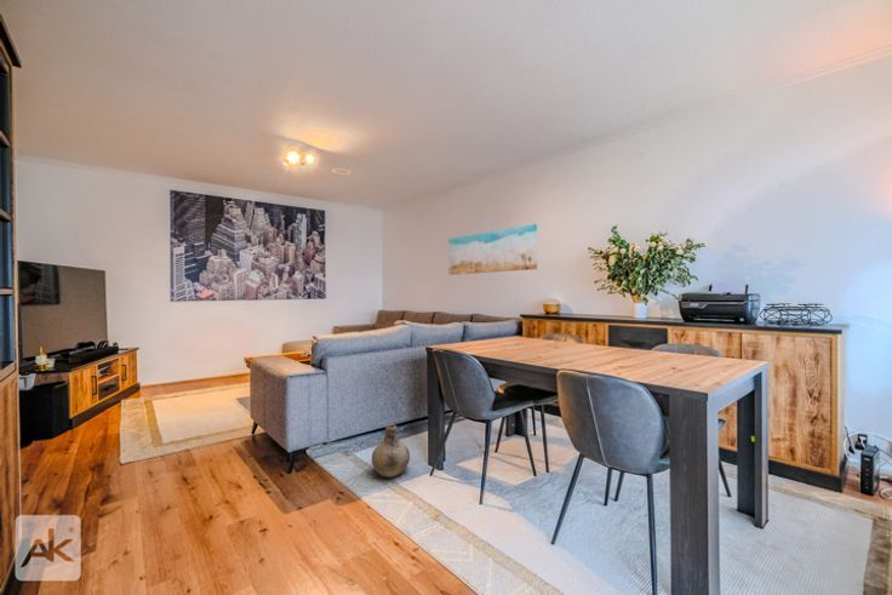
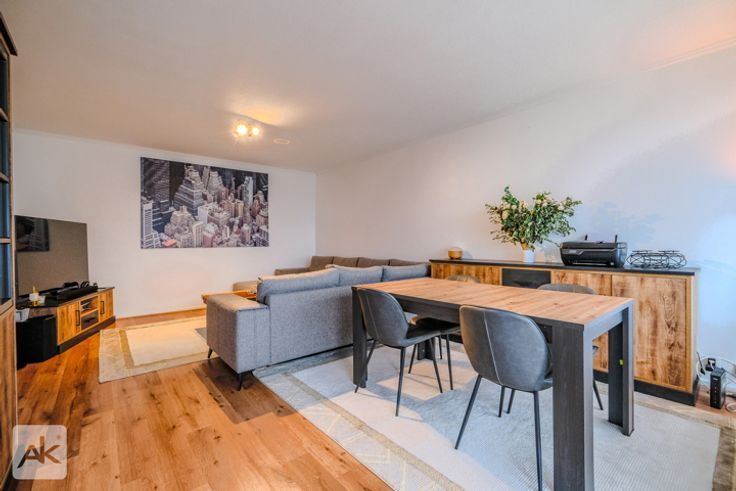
- wall art (487, 252)
- ceramic jug (390, 448)
